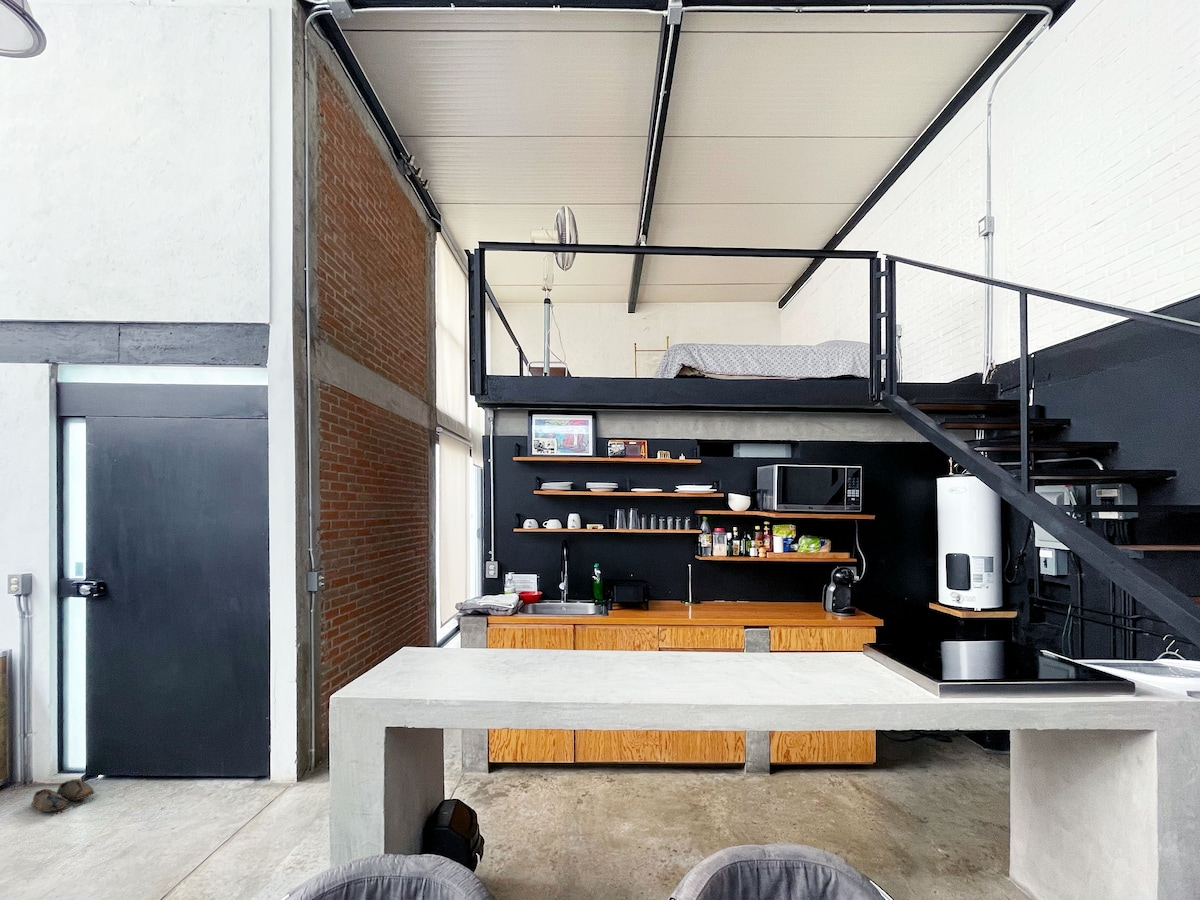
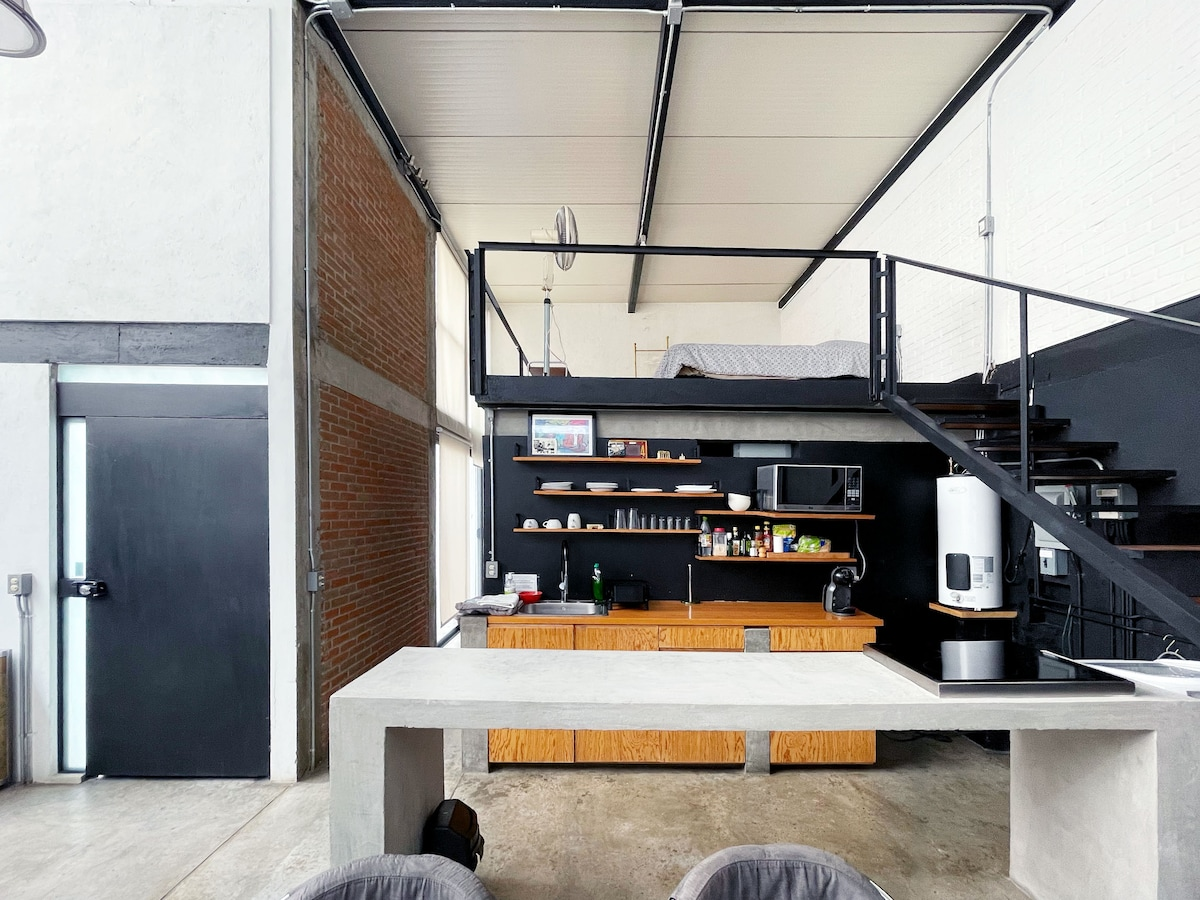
- shoe (62, 794)
